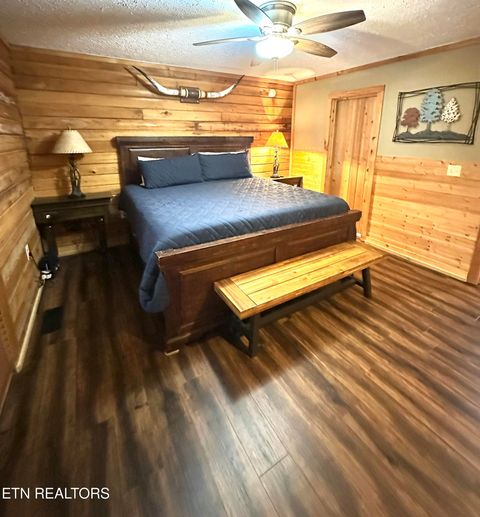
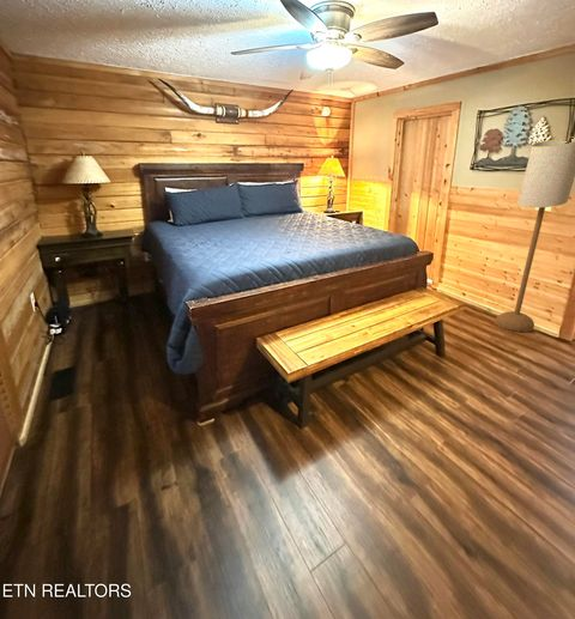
+ floor lamp (533, 239)
